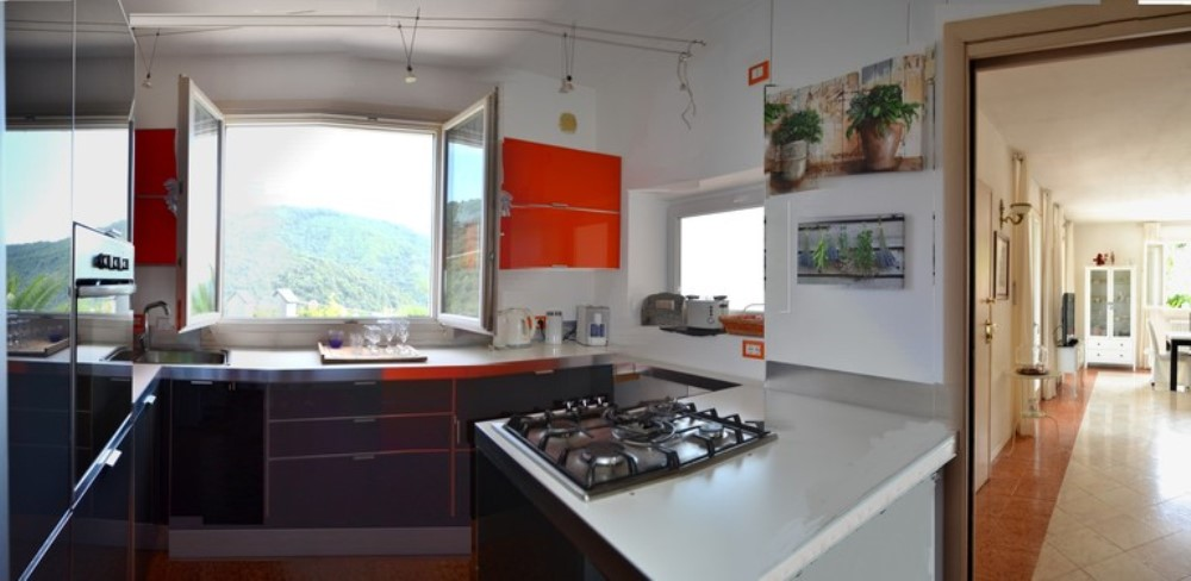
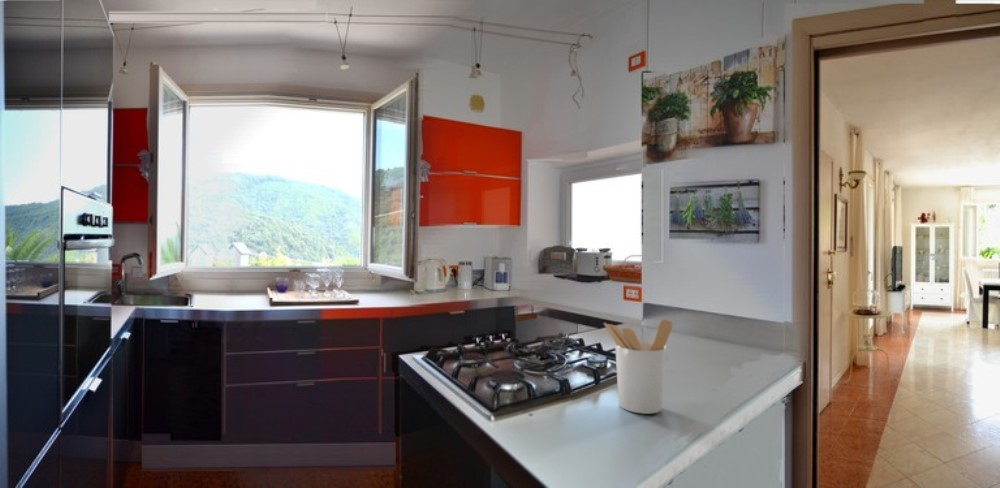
+ utensil holder (633, 363)
